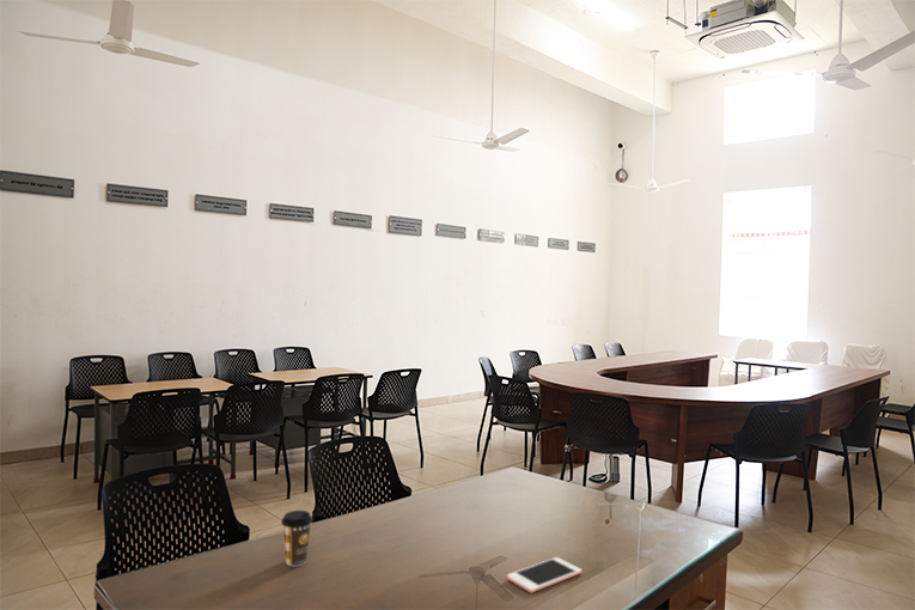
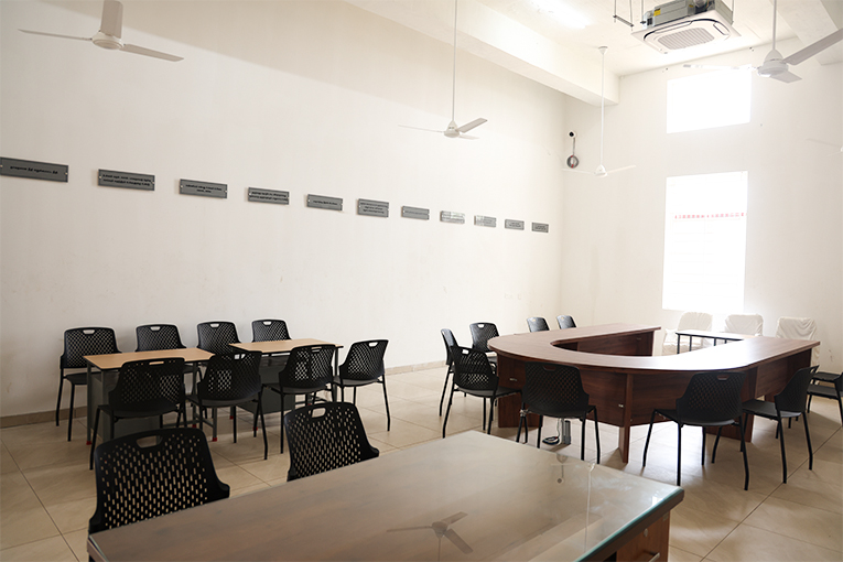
- cell phone (544, 573)
- coffee cup (297, 538)
